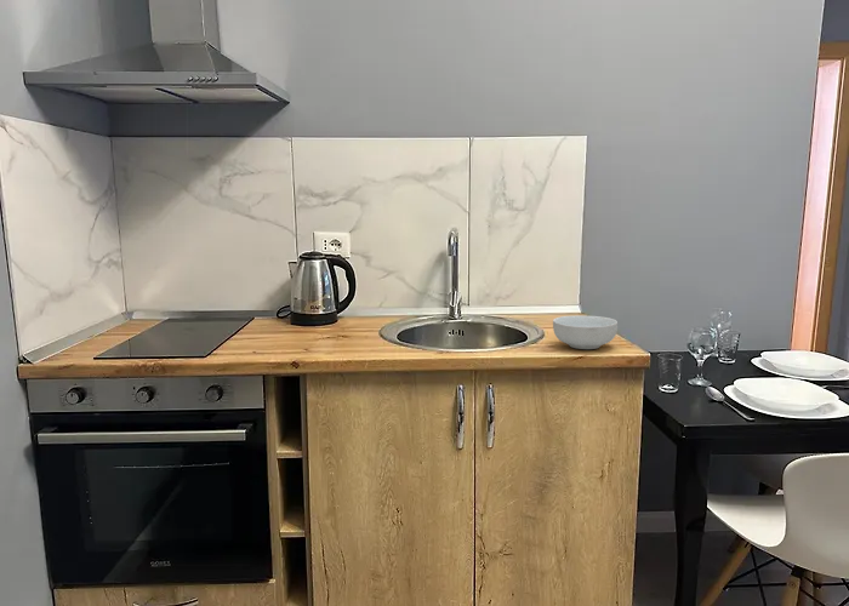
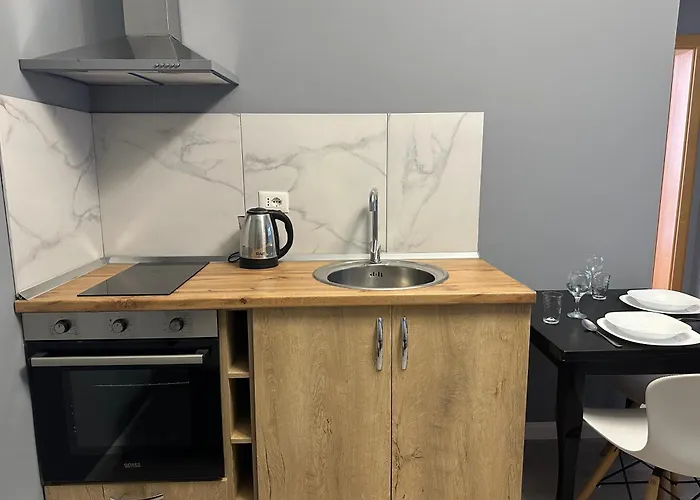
- cereal bowl (583, 332)
